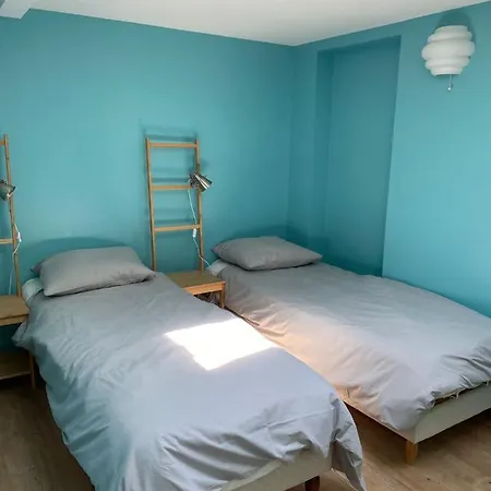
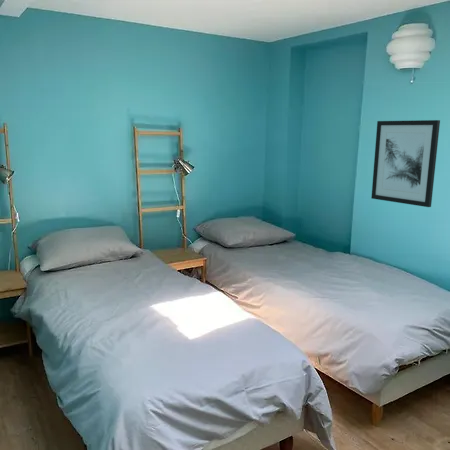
+ wall art (403, 162)
